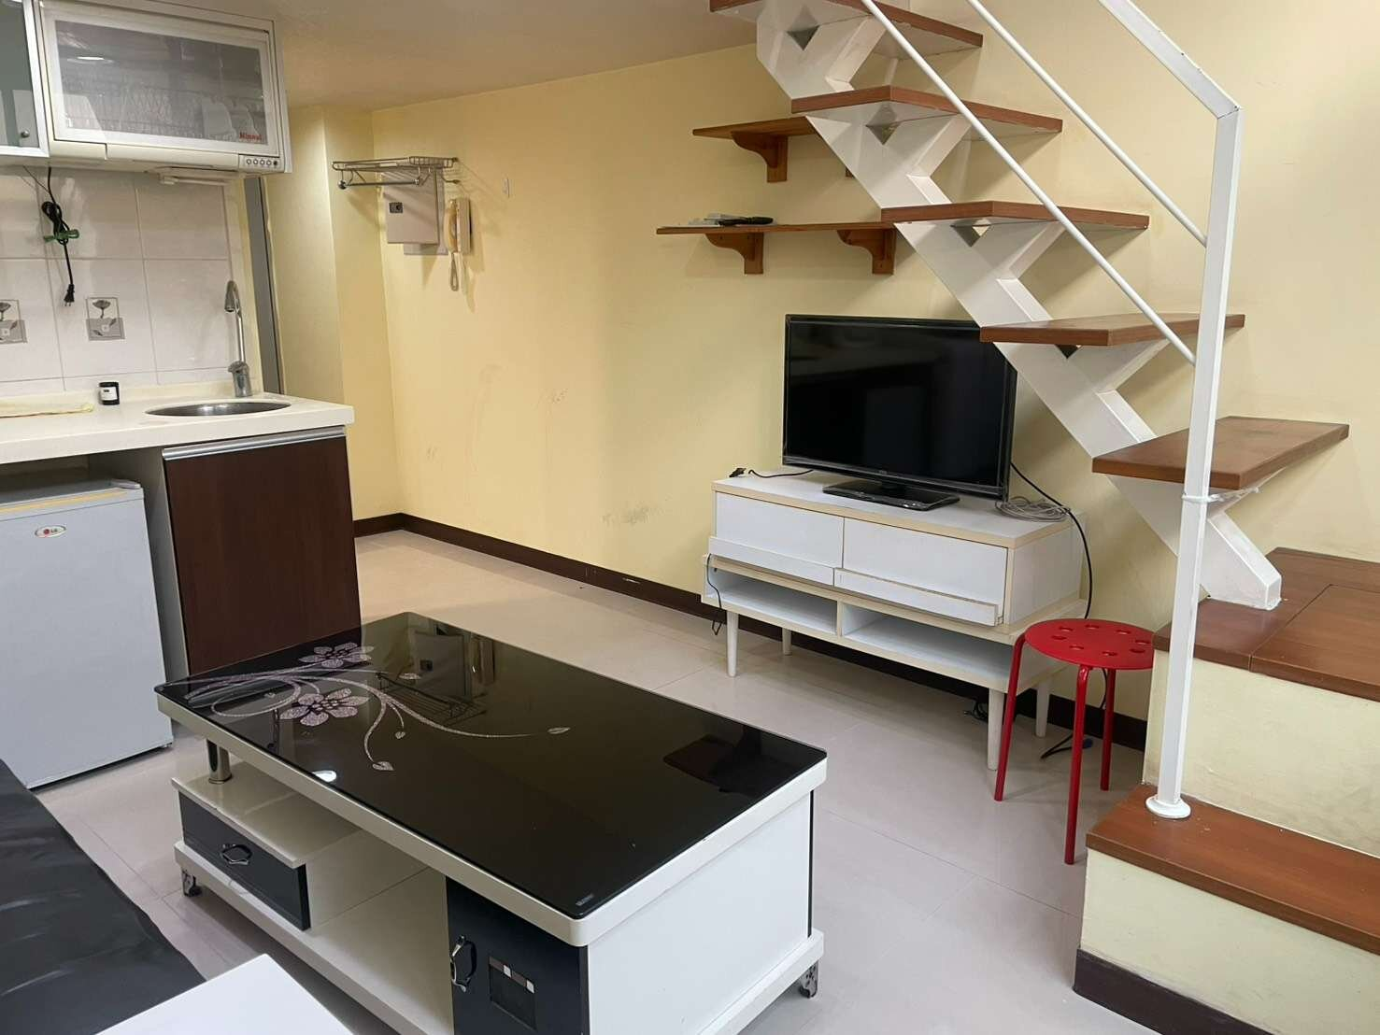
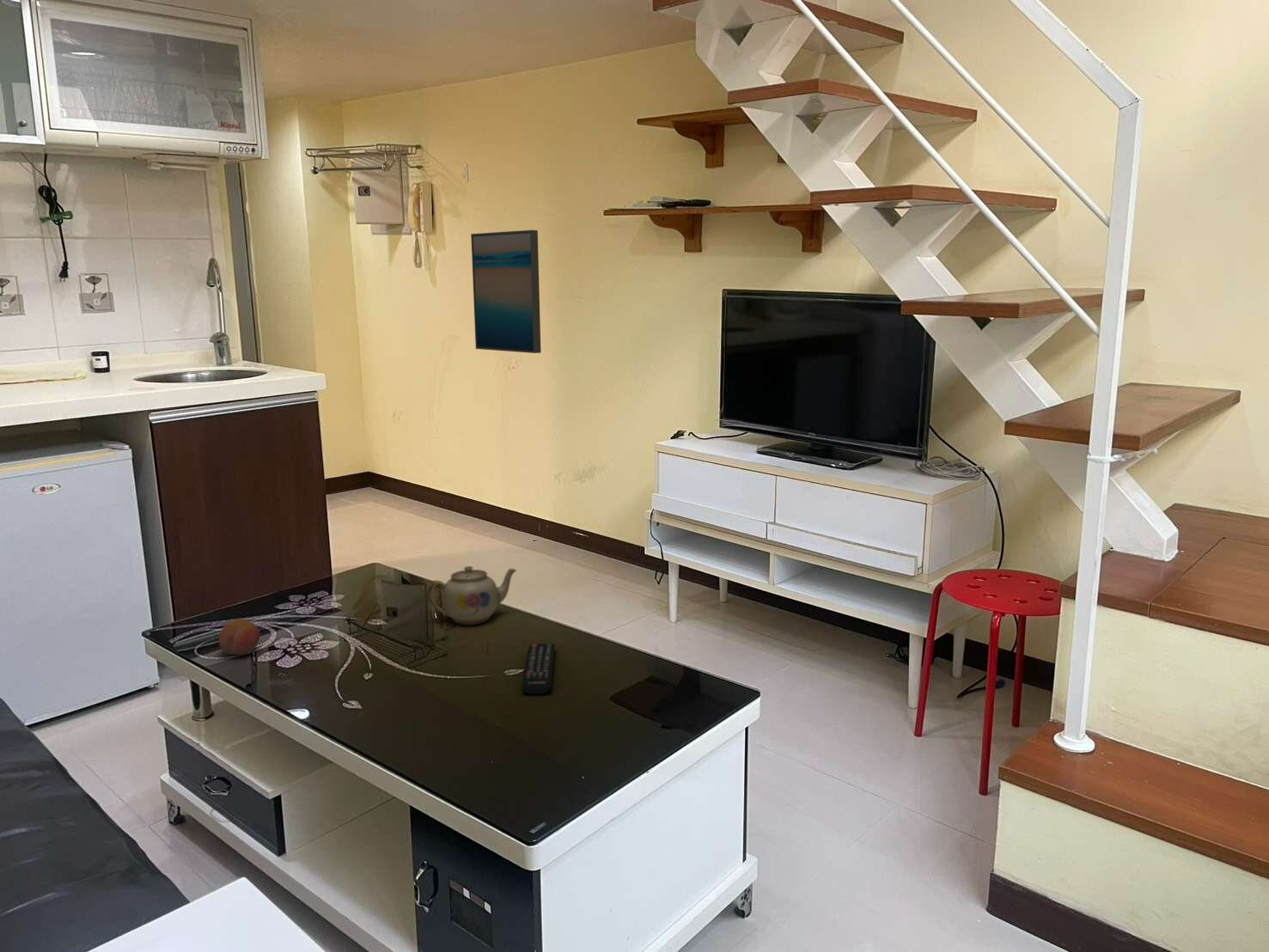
+ remote control (540, 666)
+ fruit (239, 636)
+ wall art (505, 292)
+ teapot (473, 592)
